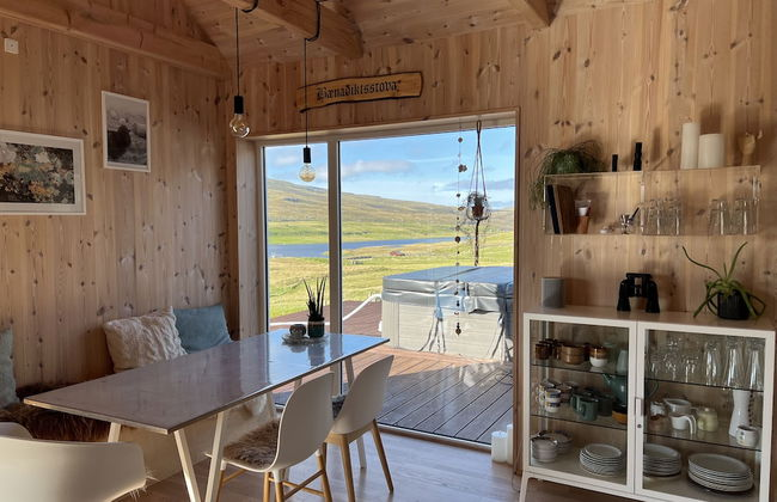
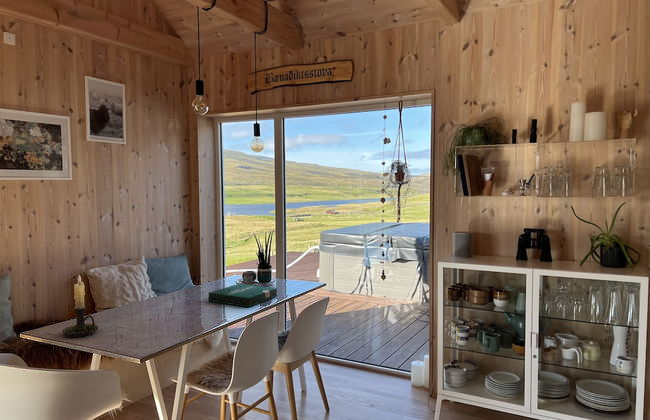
+ candle holder (82, 304)
+ pizza box (243, 294)
